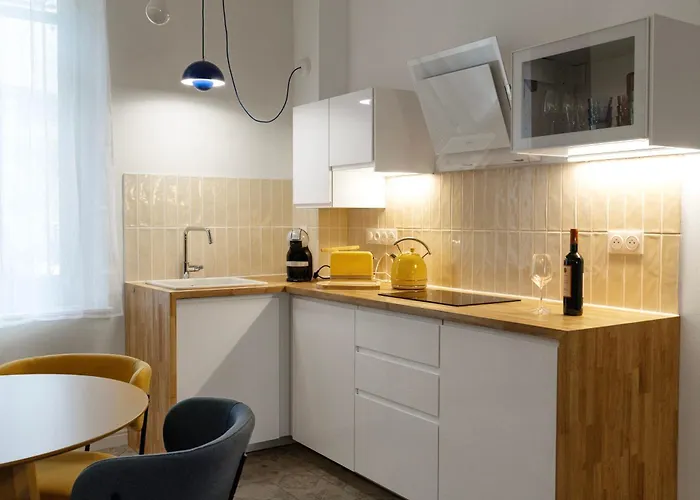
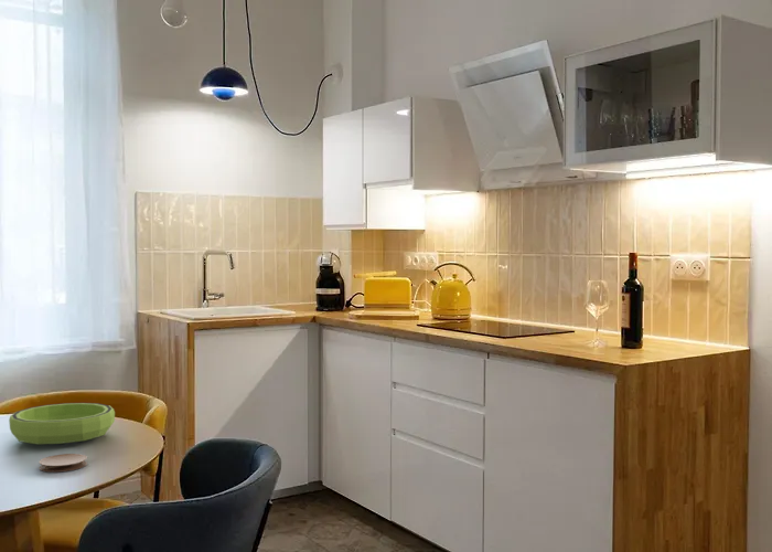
+ coaster (63, 463)
+ bowl (63, 425)
